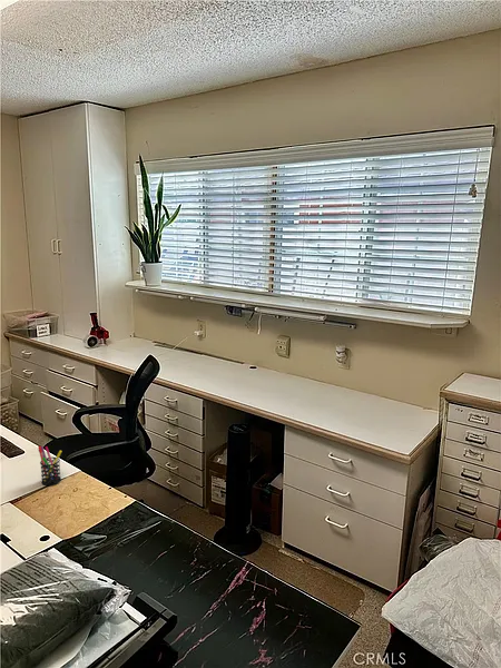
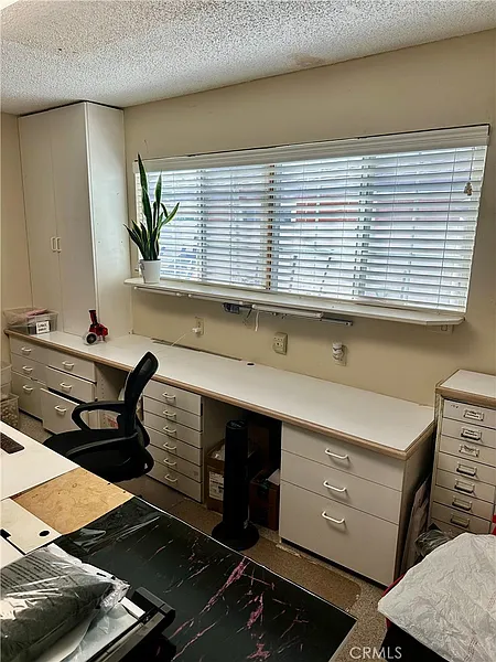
- pen holder (48, 464)
